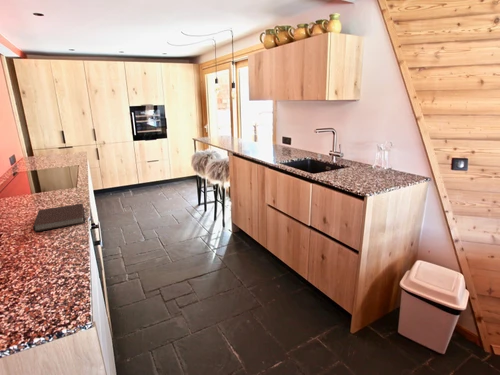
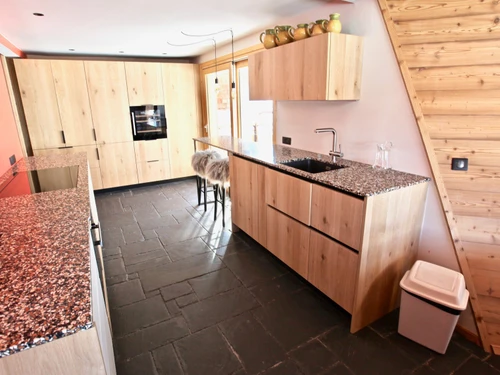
- notebook (60, 216)
